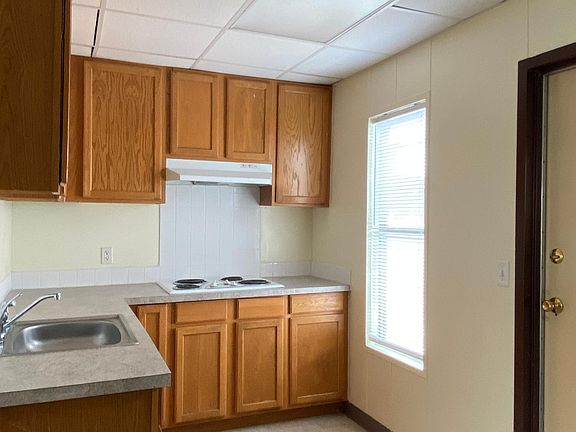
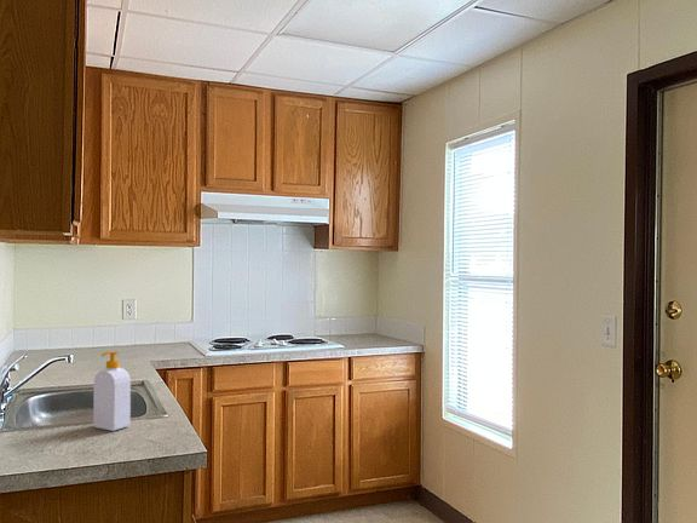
+ soap bottle (110, 389)
